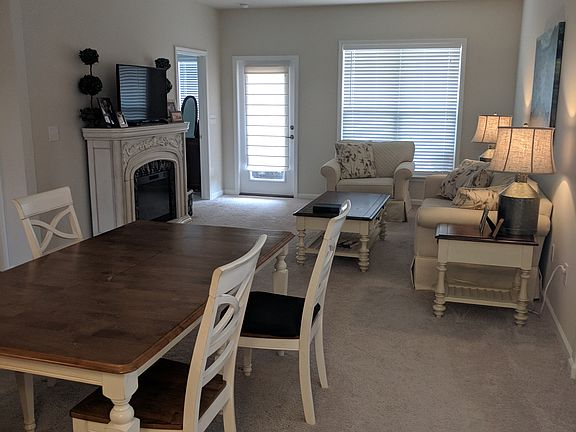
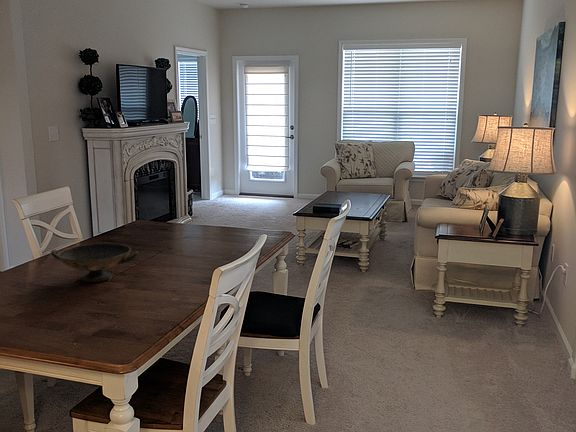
+ decorative bowl (95, 264)
